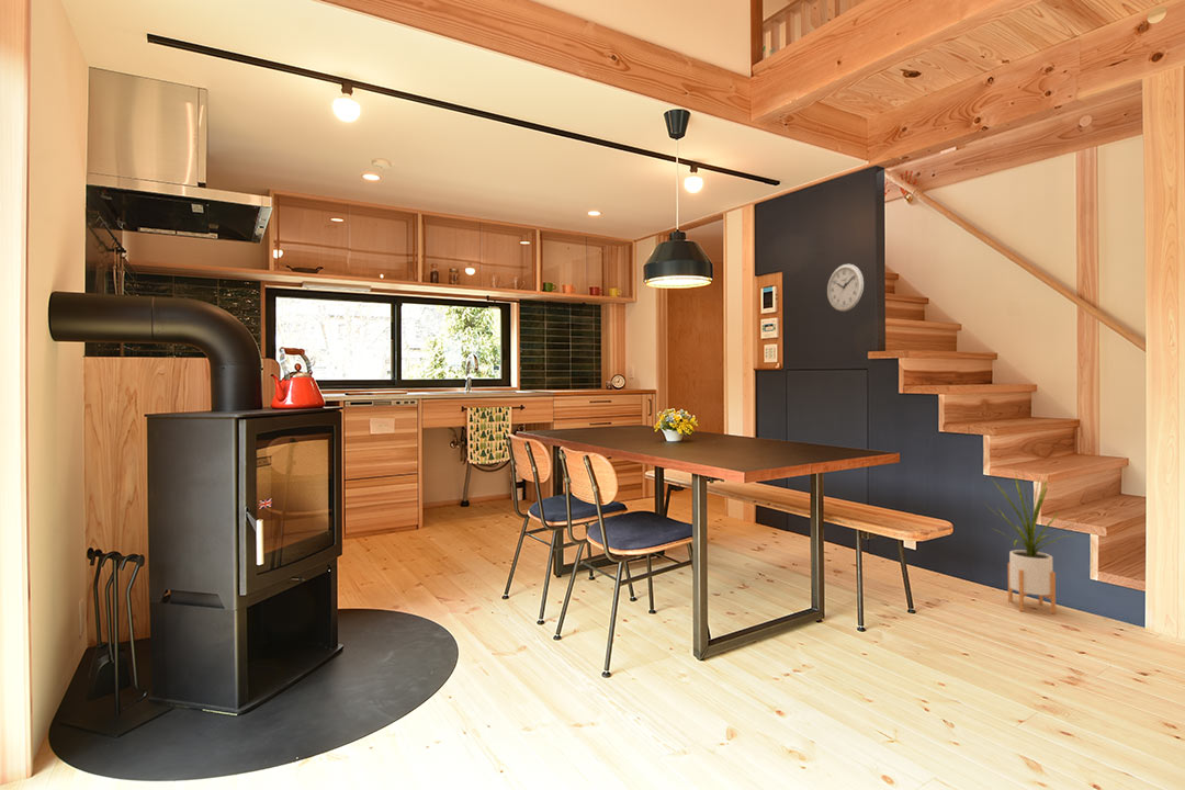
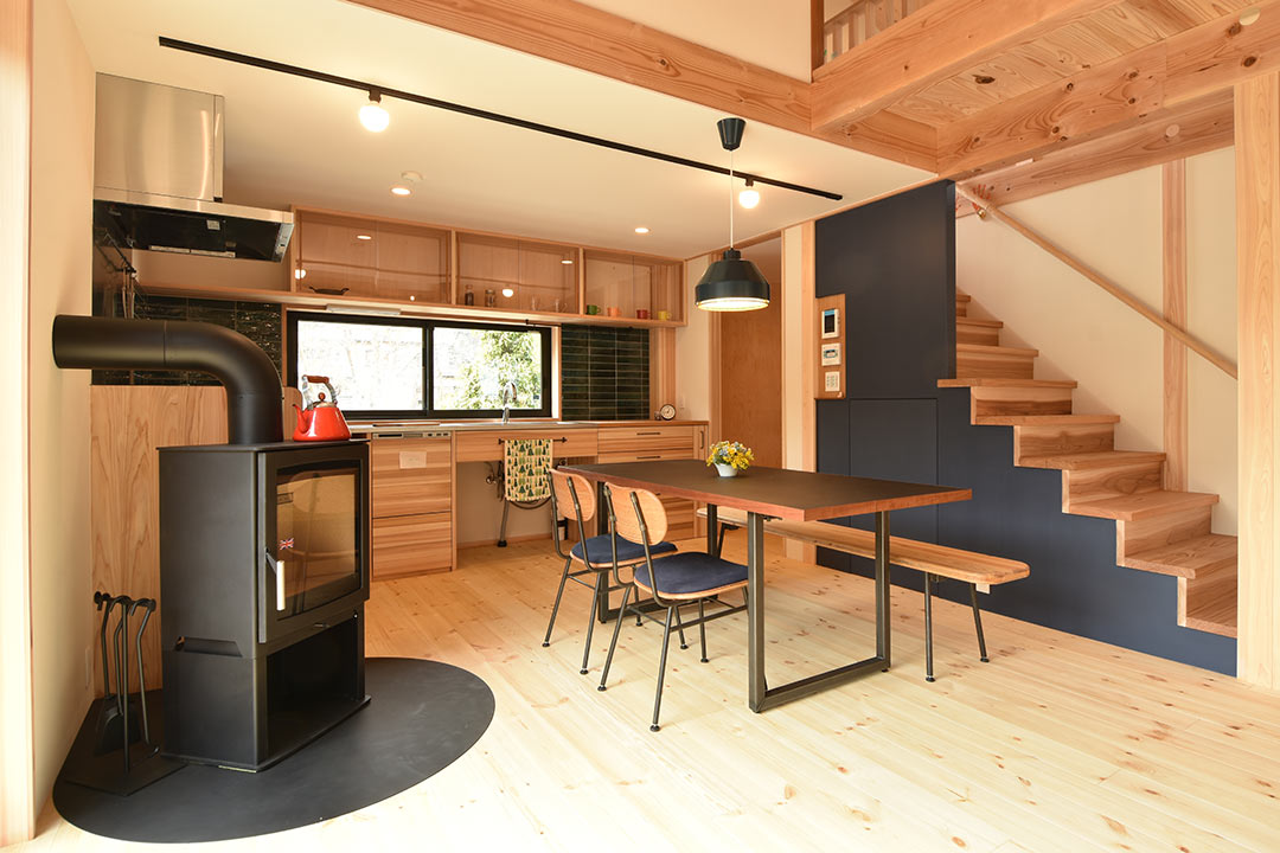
- wall clock (844, 287)
- house plant (1032, 538)
